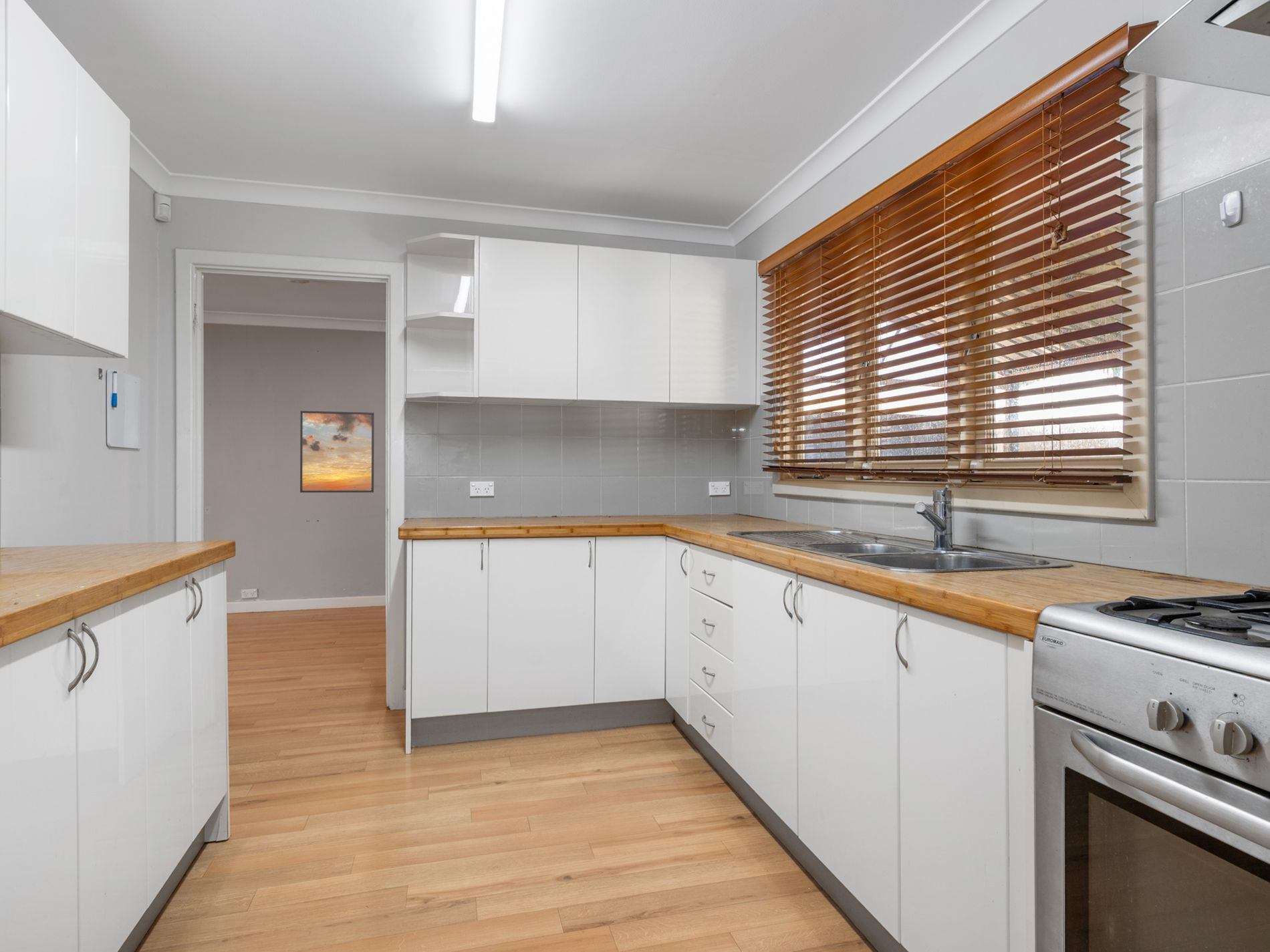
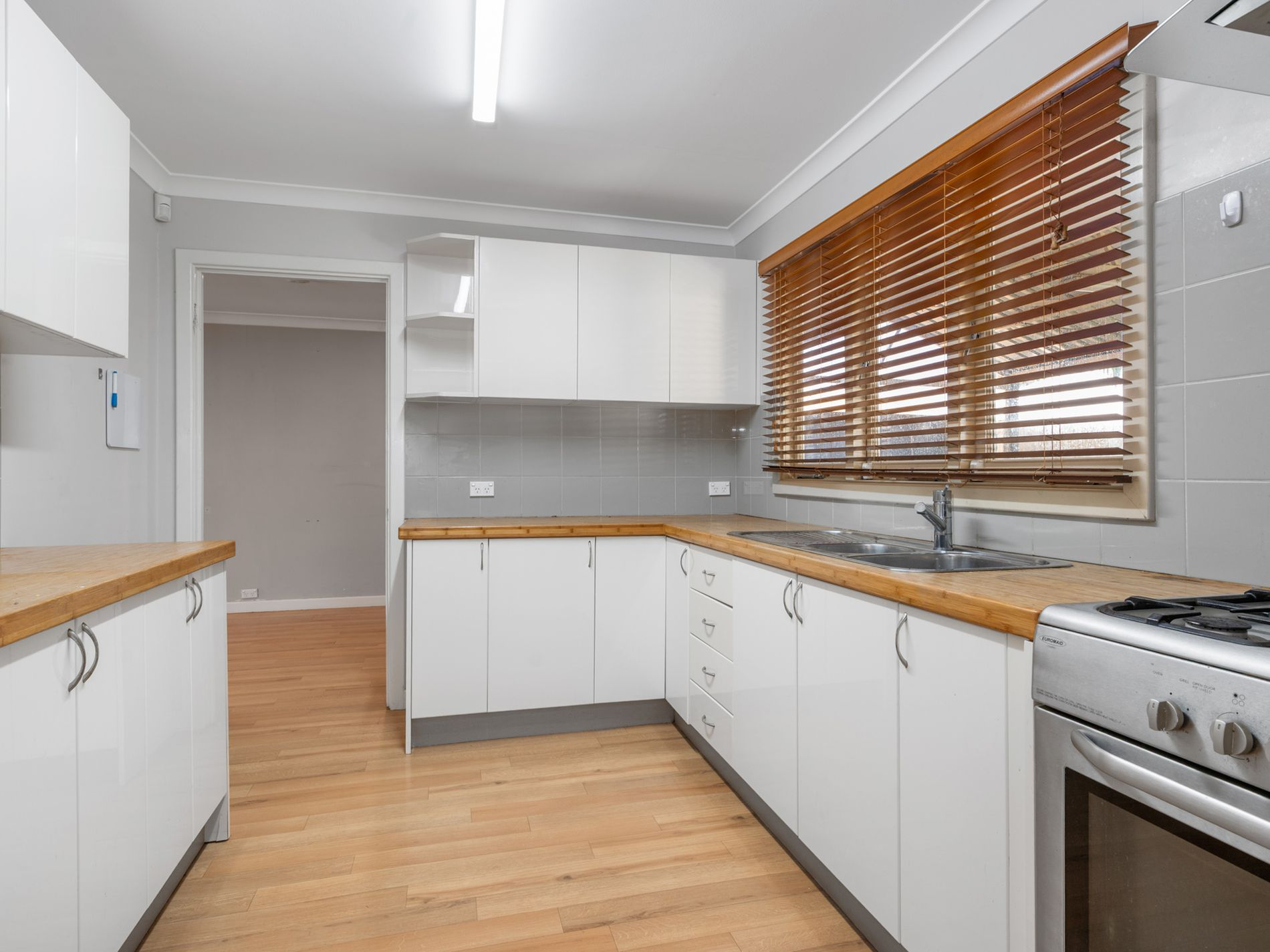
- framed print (338, 452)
